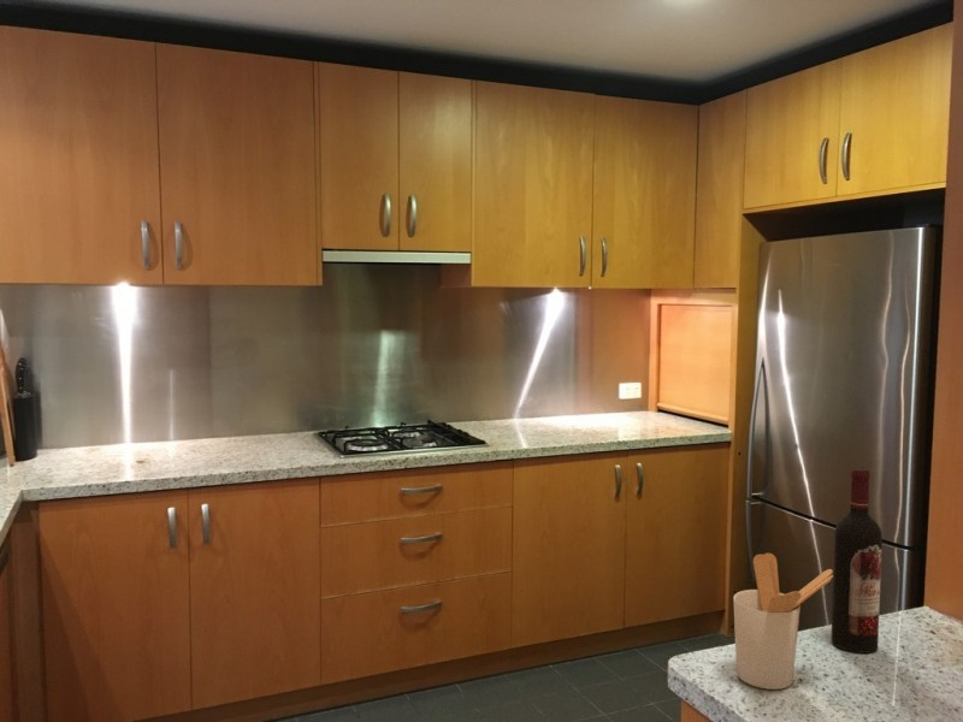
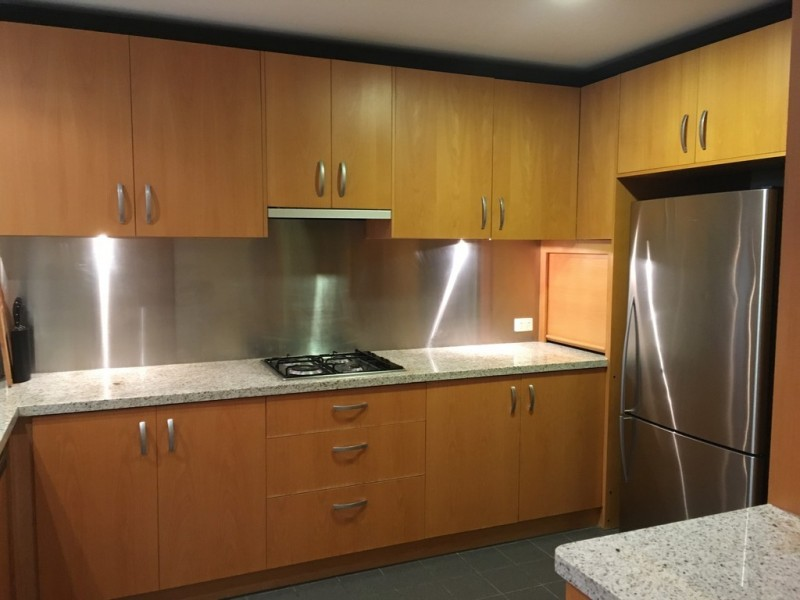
- utensil holder (782, 621)
- wine bottle (857, 557)
